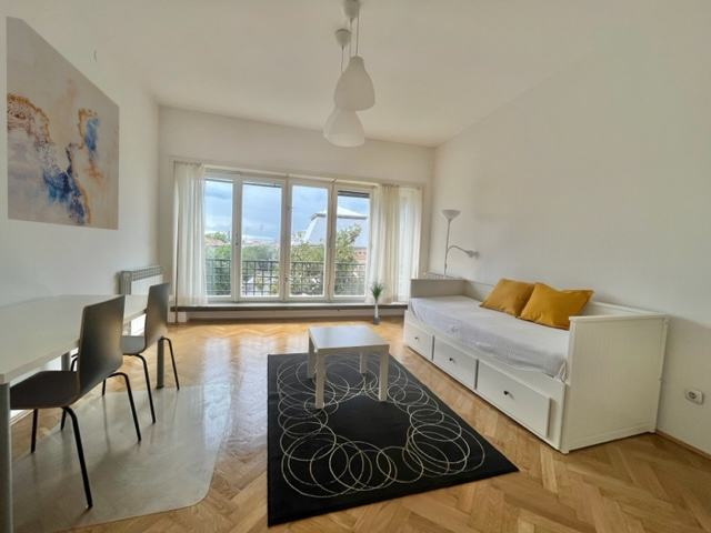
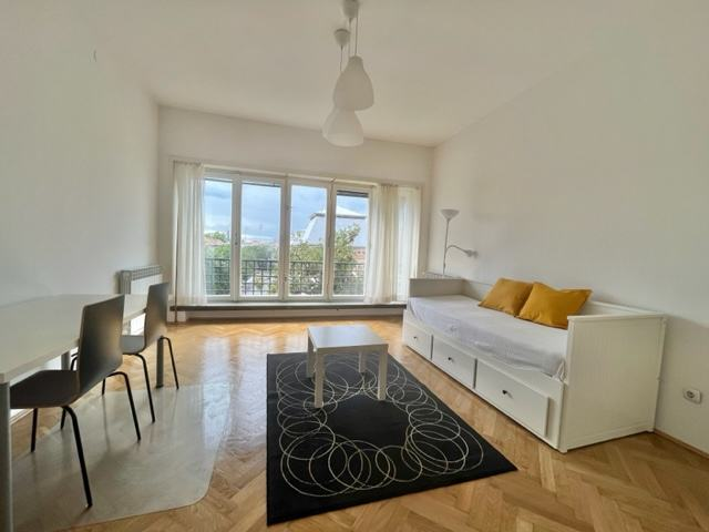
- wall art (76, 150)
- potted plant (375, 299)
